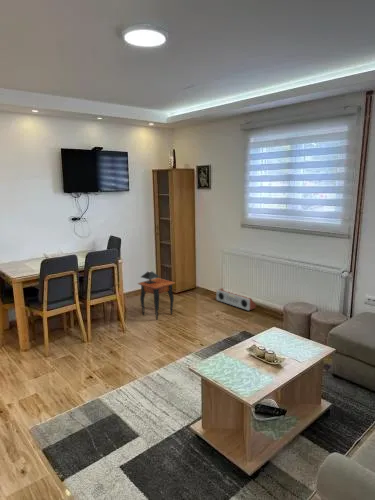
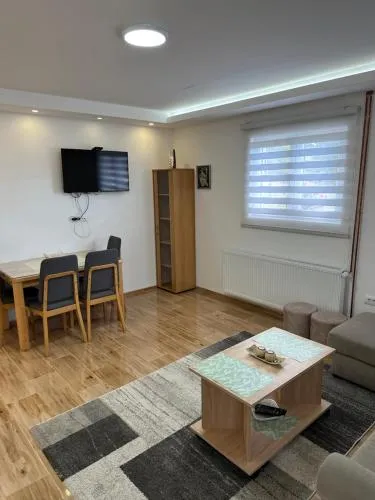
- side table (156, 293)
- speaker (235, 299)
